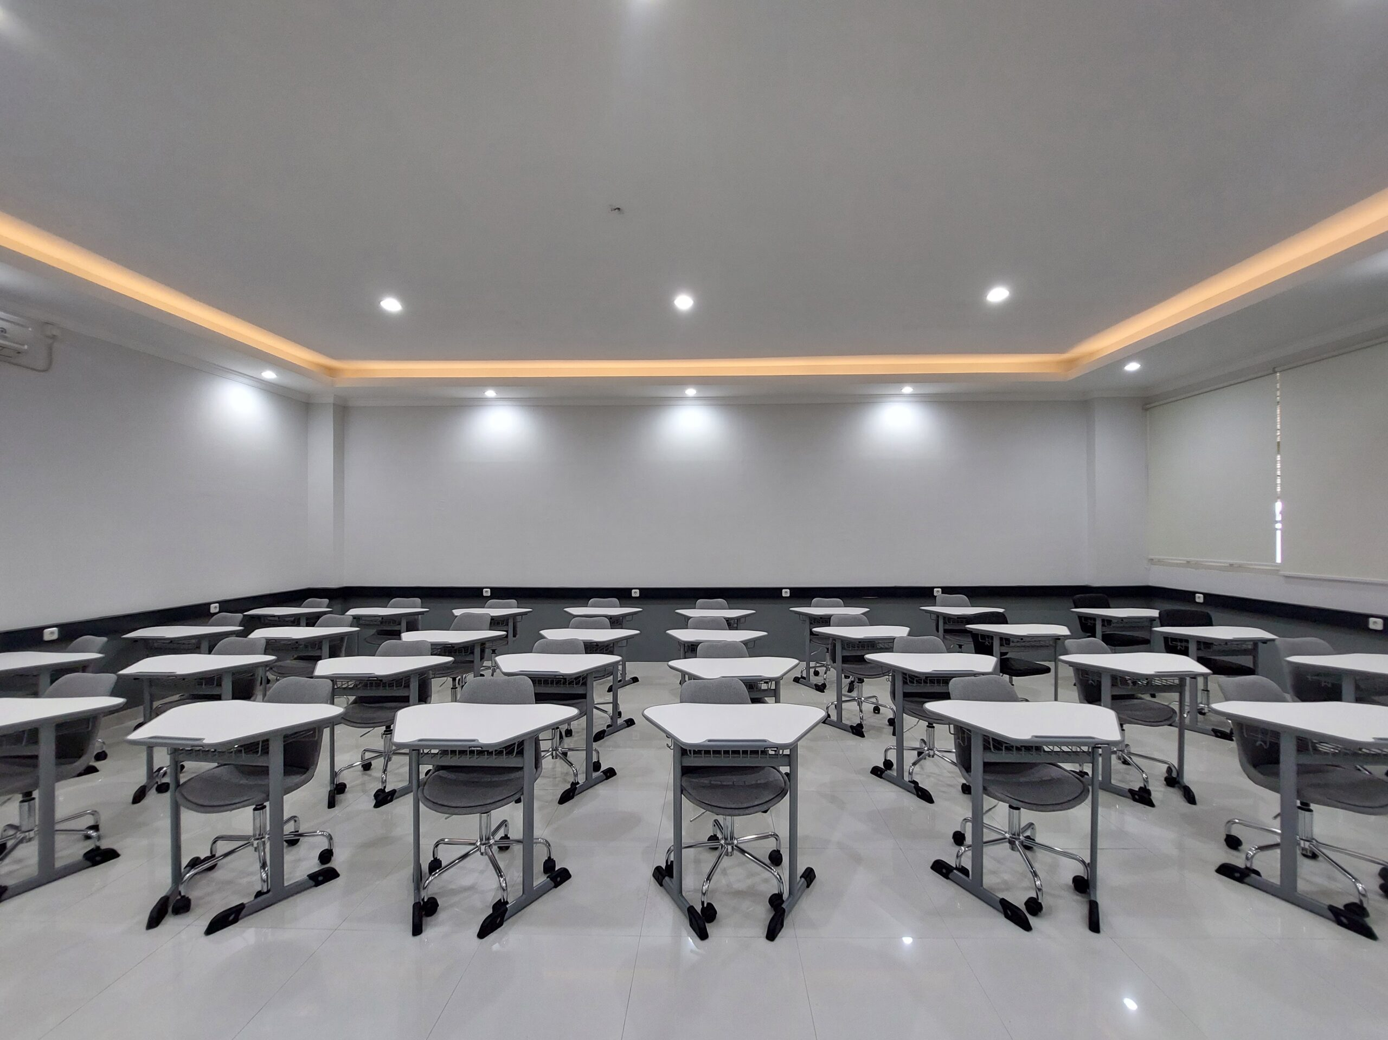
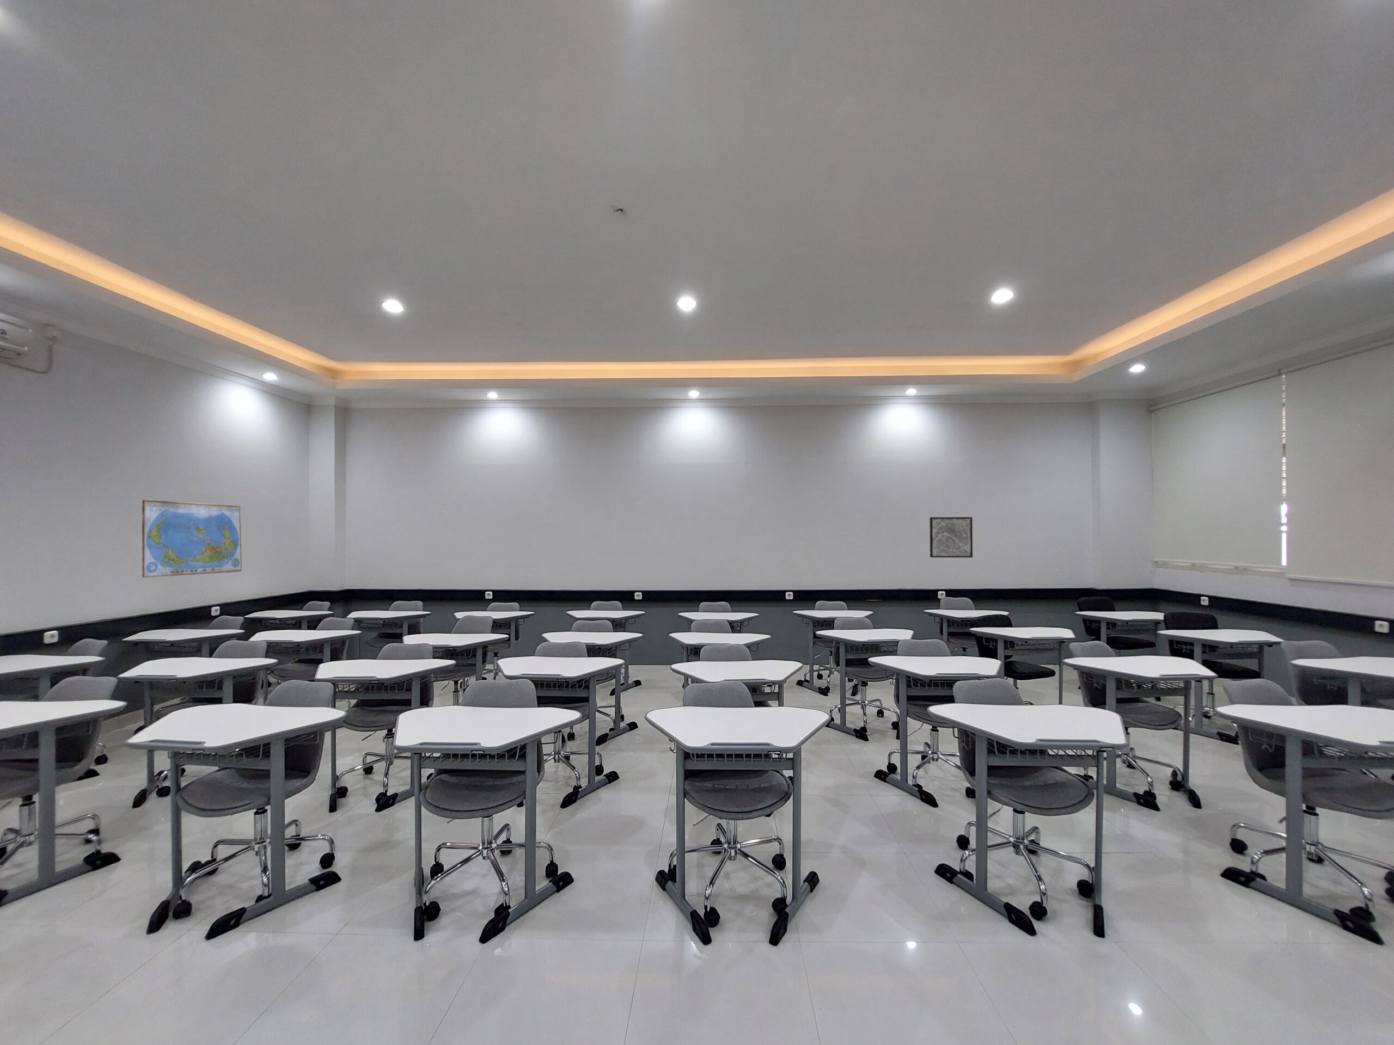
+ wall art (951, 537)
+ world map (196, 539)
